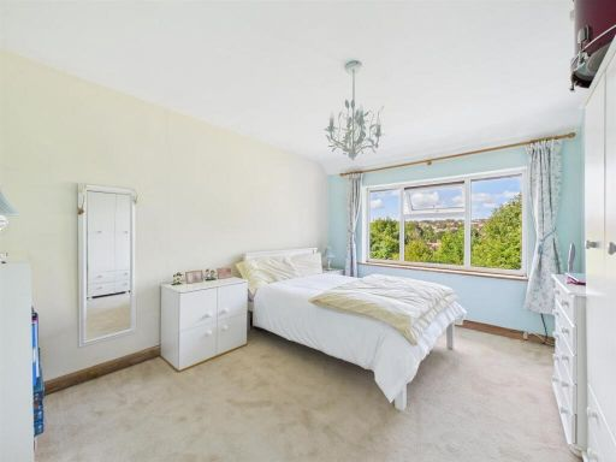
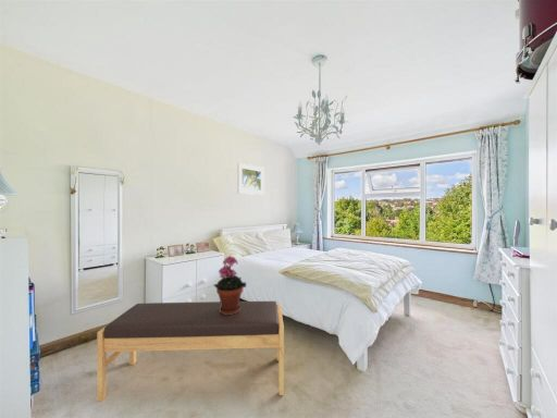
+ bench (200, 344)
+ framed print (251, 180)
+ potted plant (228, 283)
